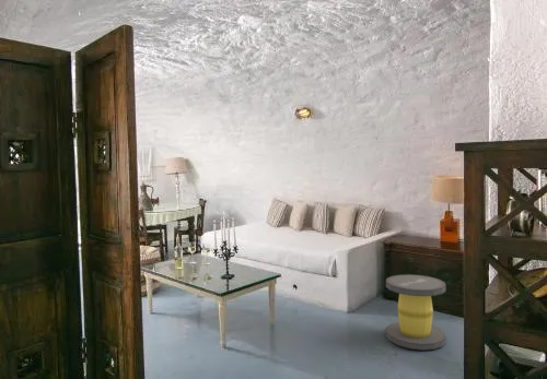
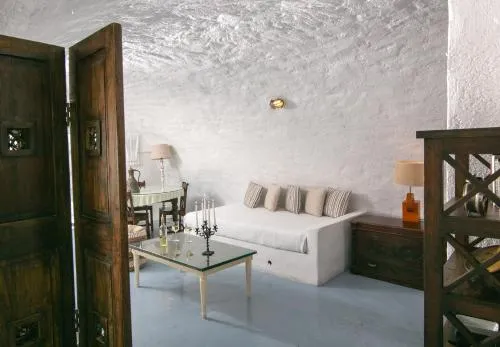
- stool (415, 309)
